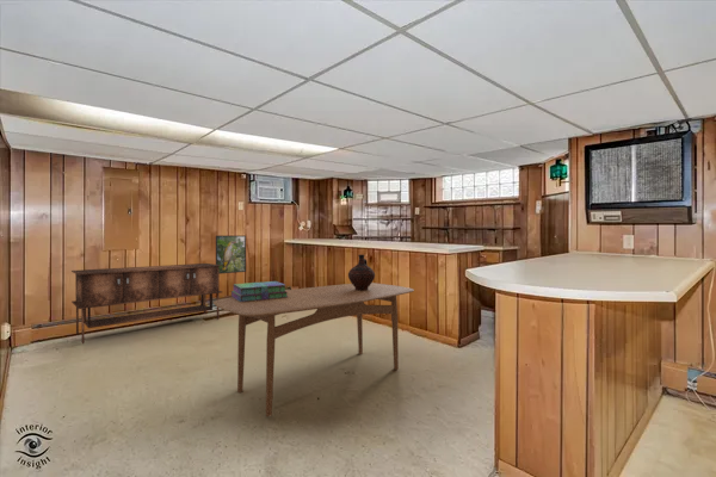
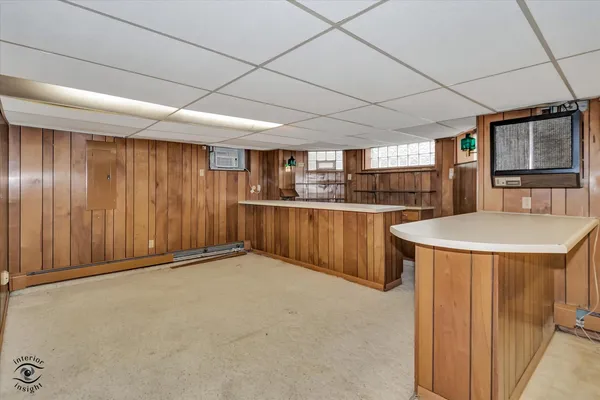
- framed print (230, 254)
- dining table (319, 322)
- sideboard (153, 297)
- stack of books (259, 290)
- ceramic jug (360, 272)
